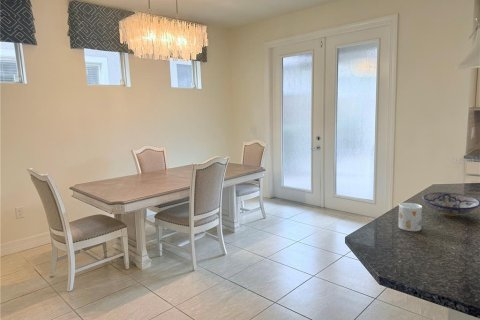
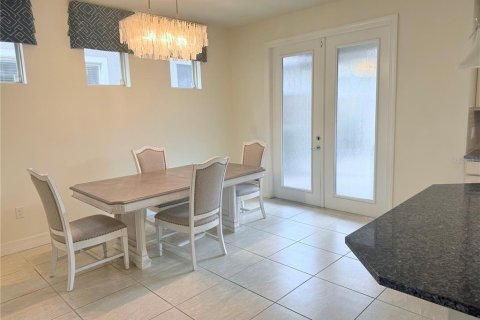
- bowl (450, 206)
- mug (410, 215)
